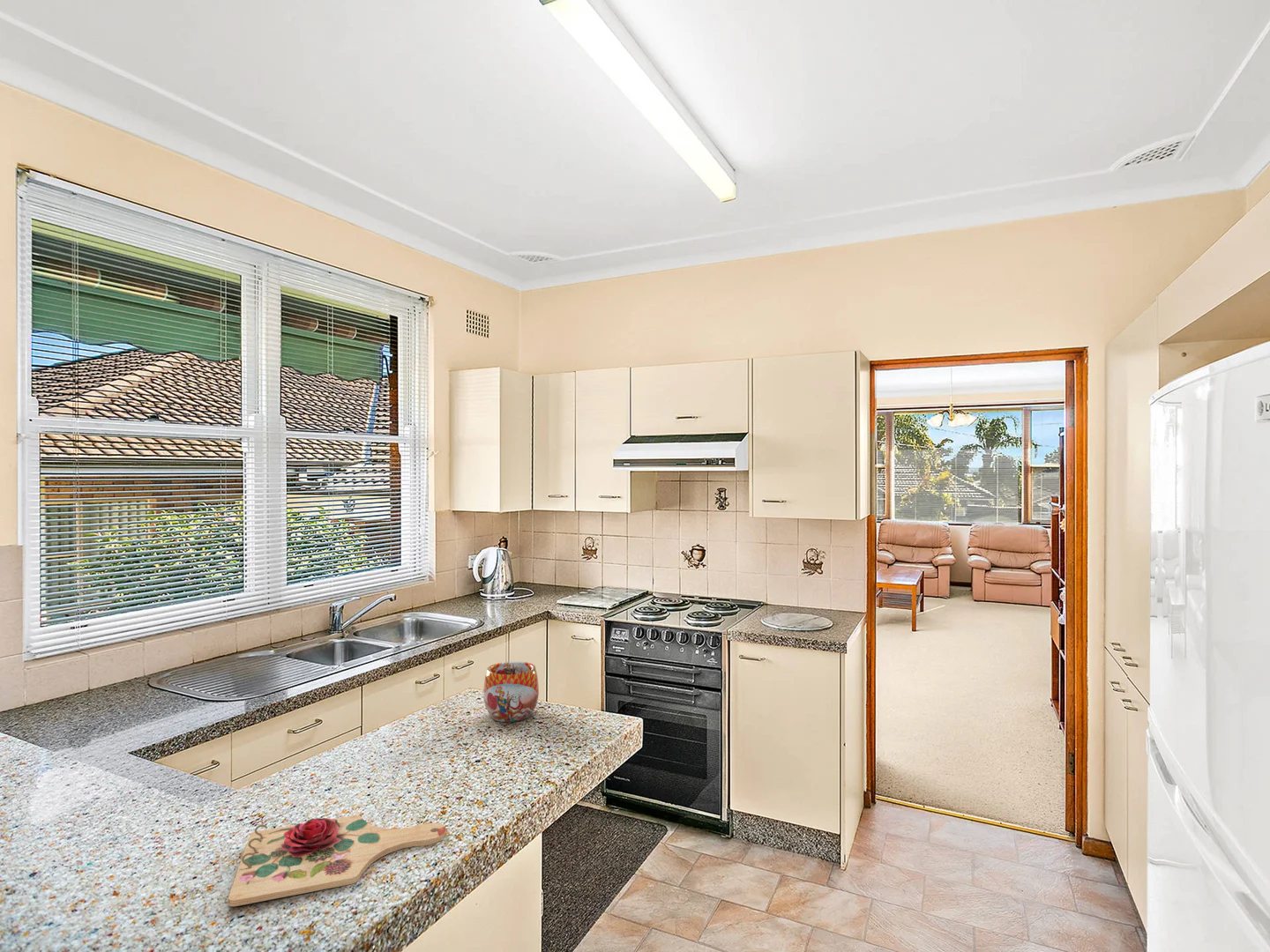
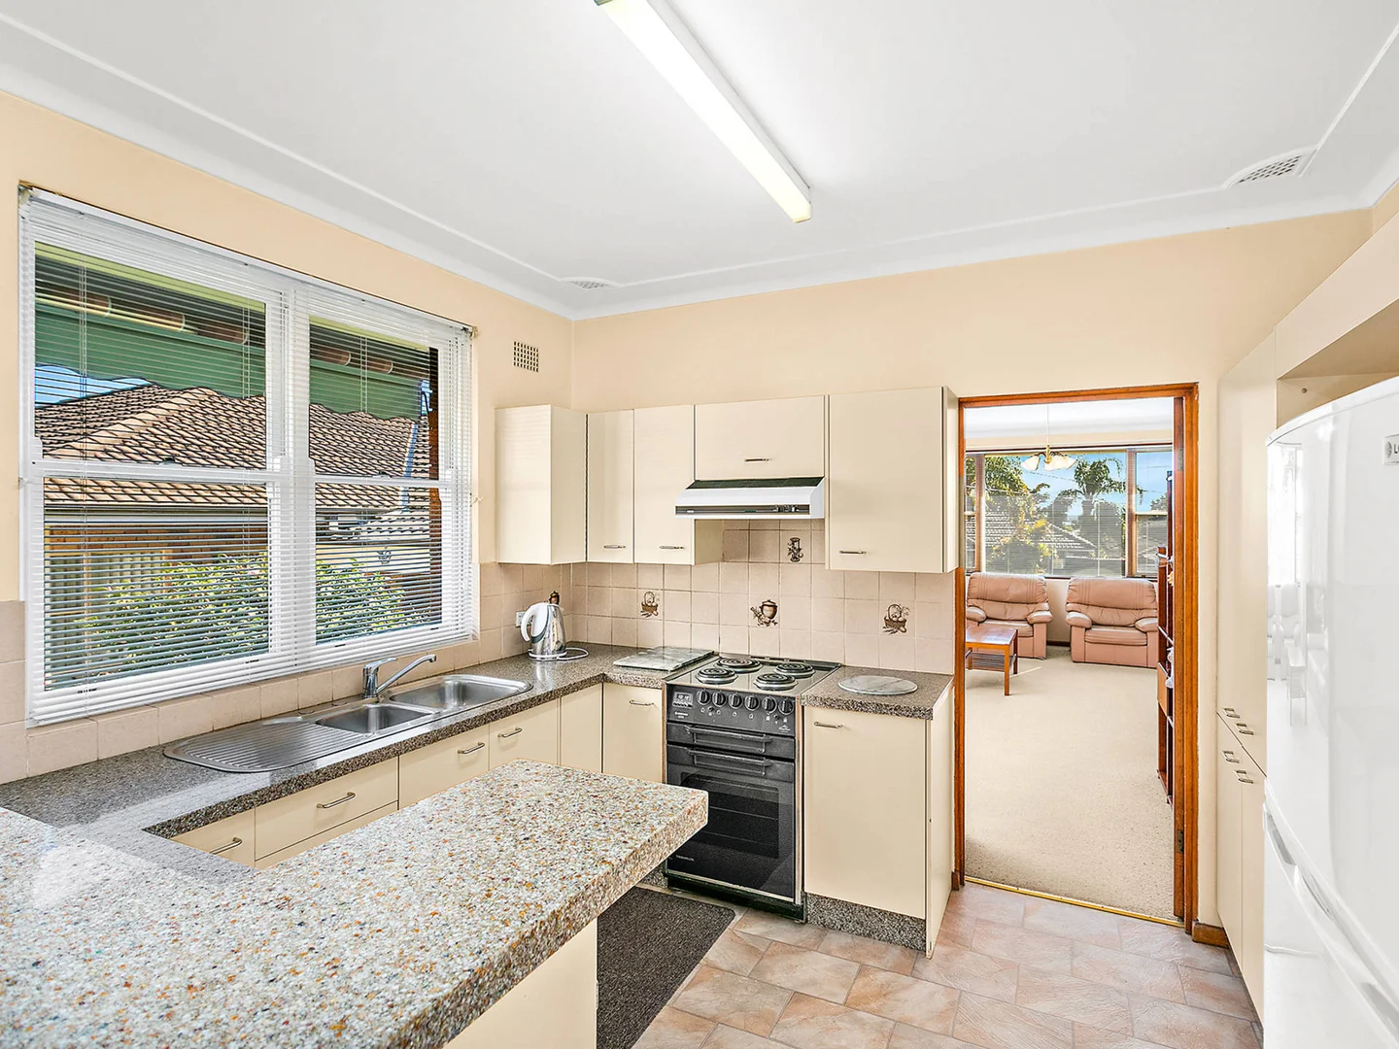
- mug (509, 689)
- cutting board (347, 839)
